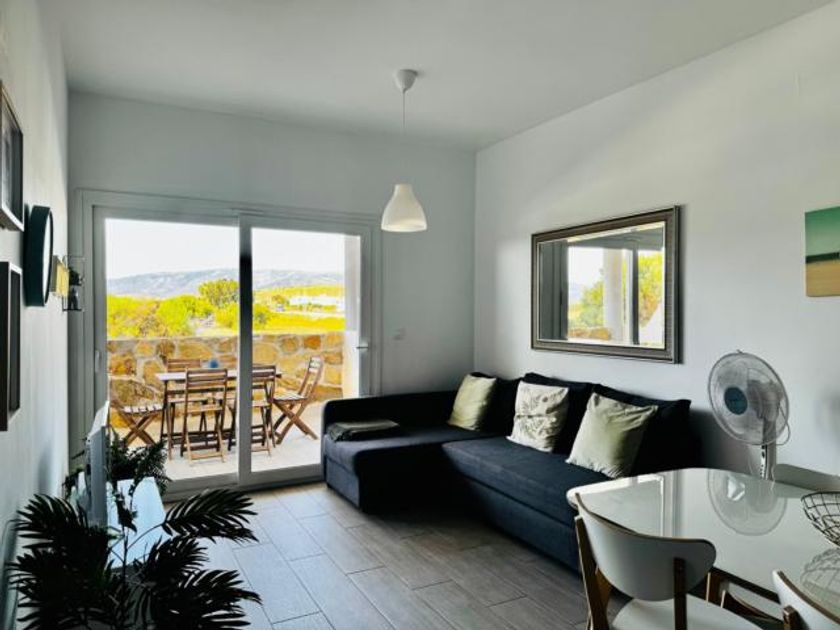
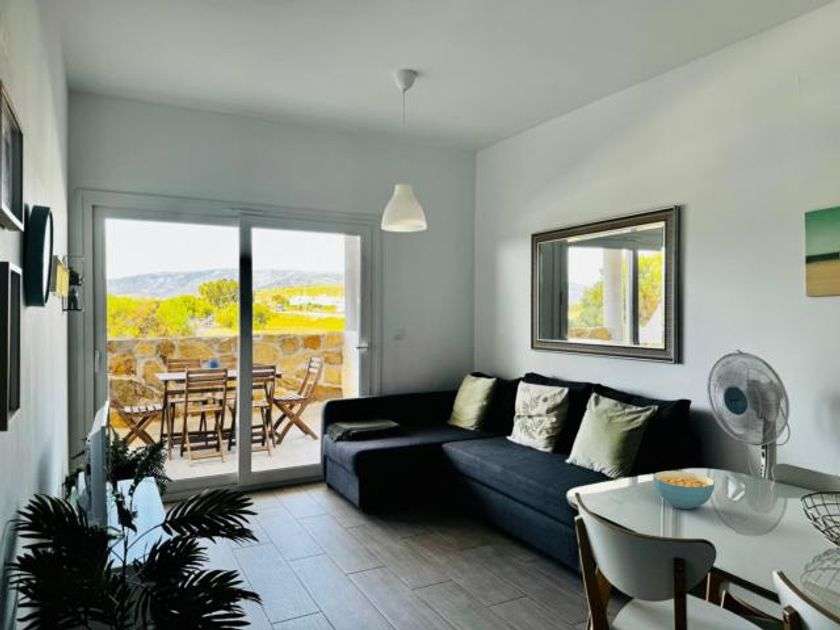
+ cereal bowl (683, 492)
